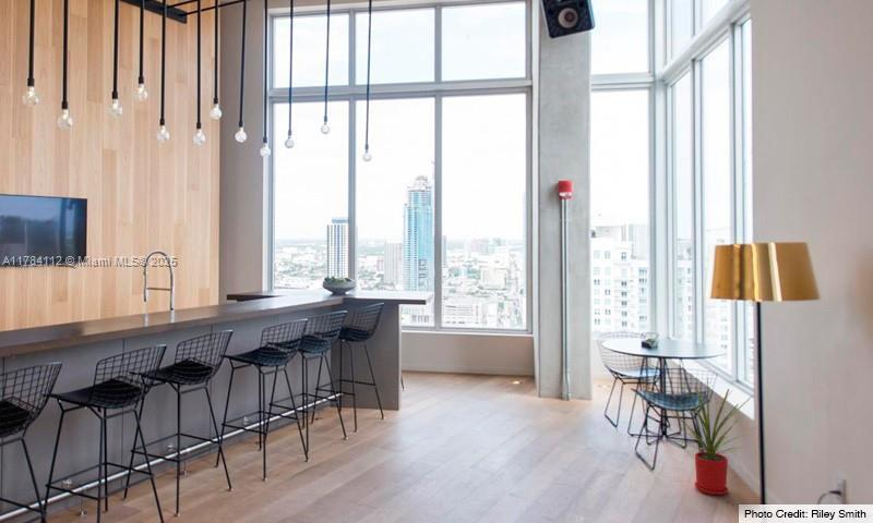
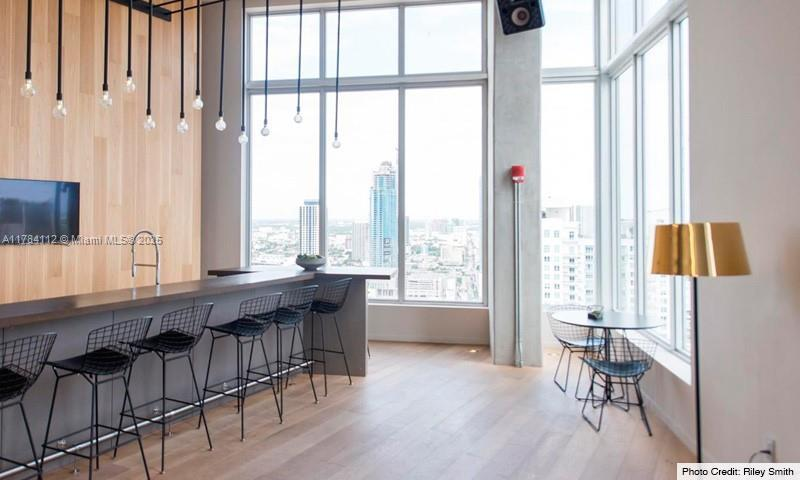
- house plant (713, 436)
